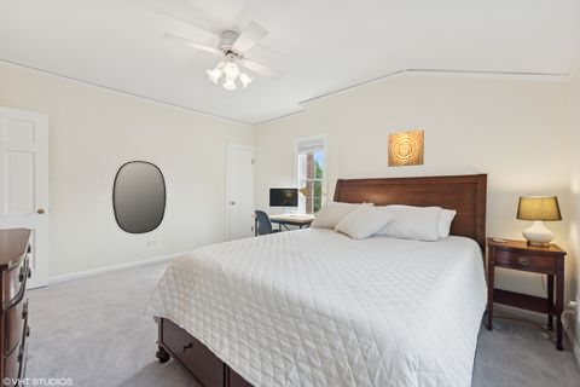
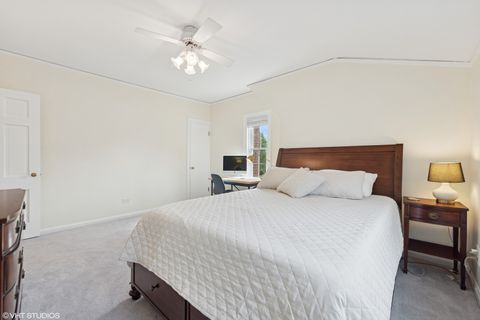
- home mirror (140, 197)
- wall art (405, 149)
